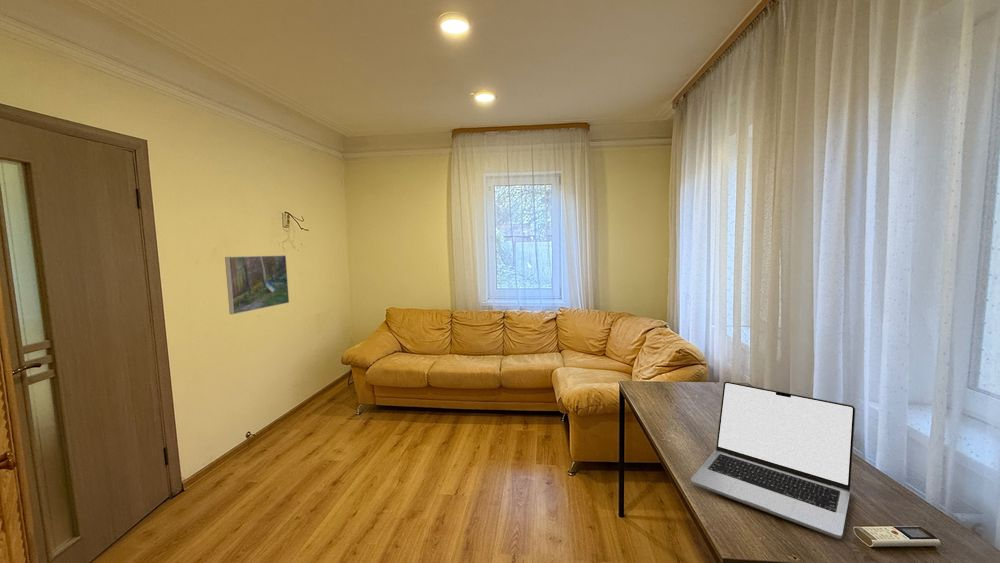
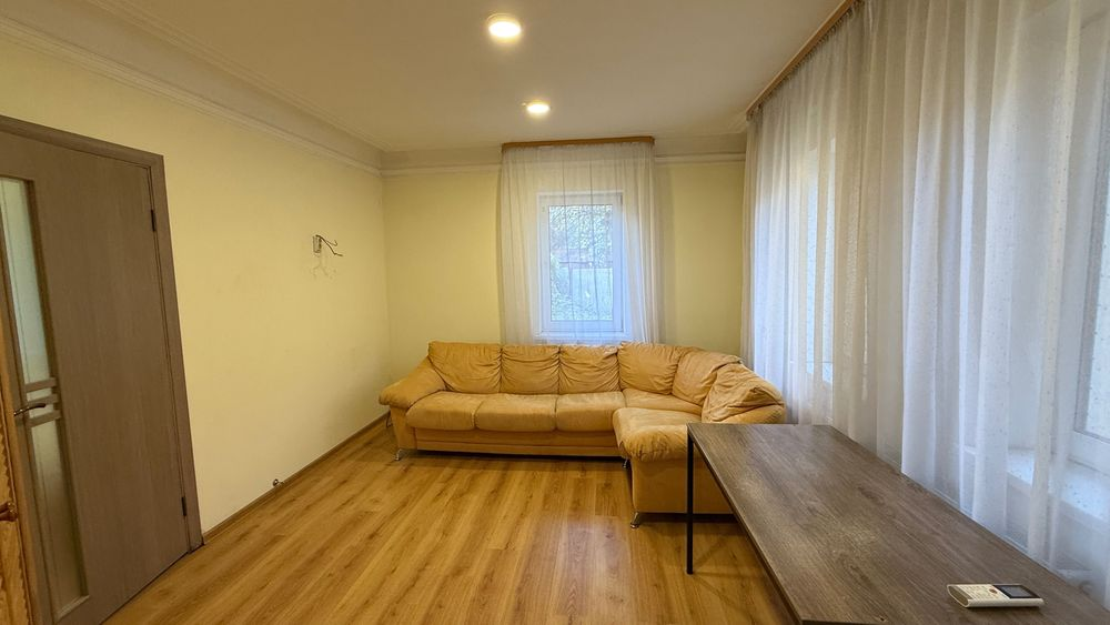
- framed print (260, 282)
- laptop (771, 445)
